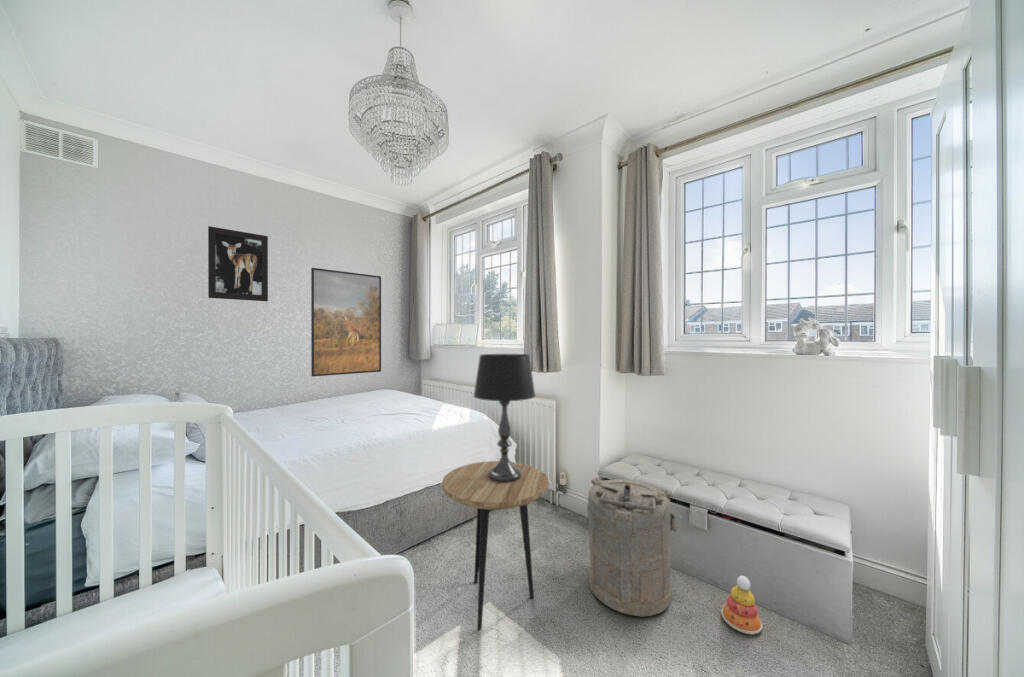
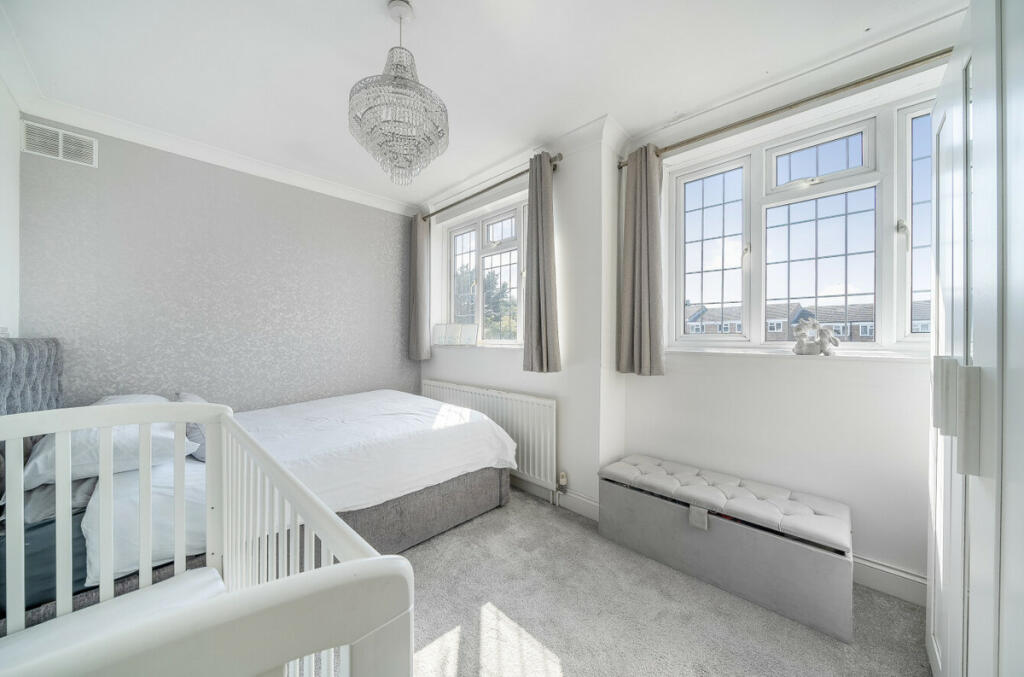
- laundry hamper (626, 534)
- table lamp (504, 415)
- wall art (239, 265)
- stacking toy (741, 599)
- side table (487, 537)
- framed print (348, 323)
